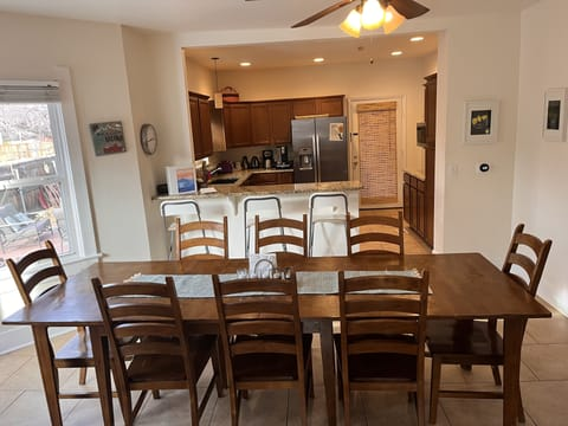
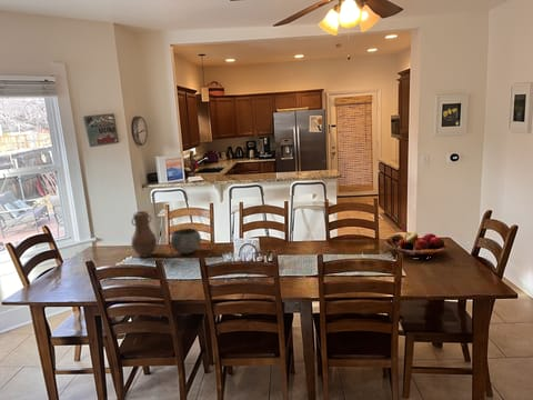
+ fruit basket (414, 242)
+ bowl (185, 241)
+ vase (143, 233)
